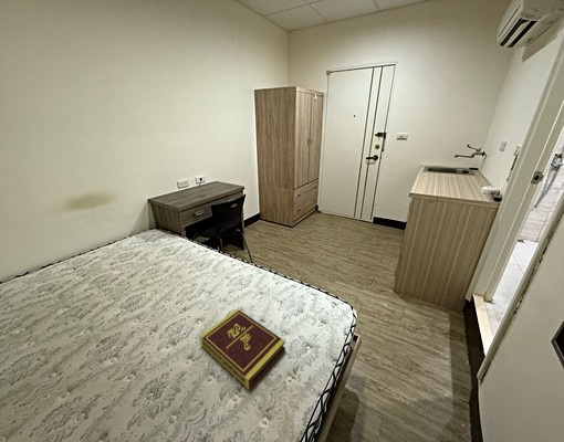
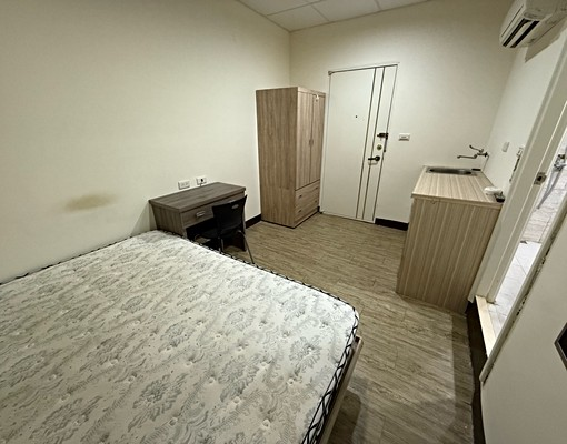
- book (242, 343)
